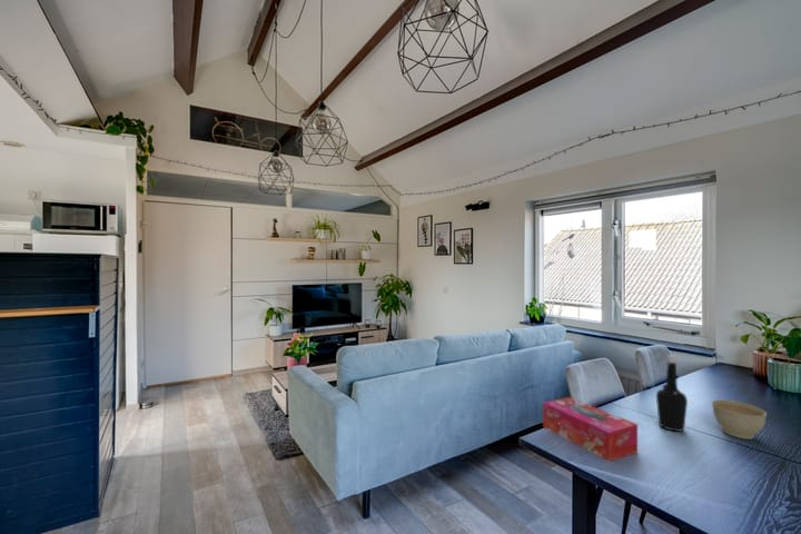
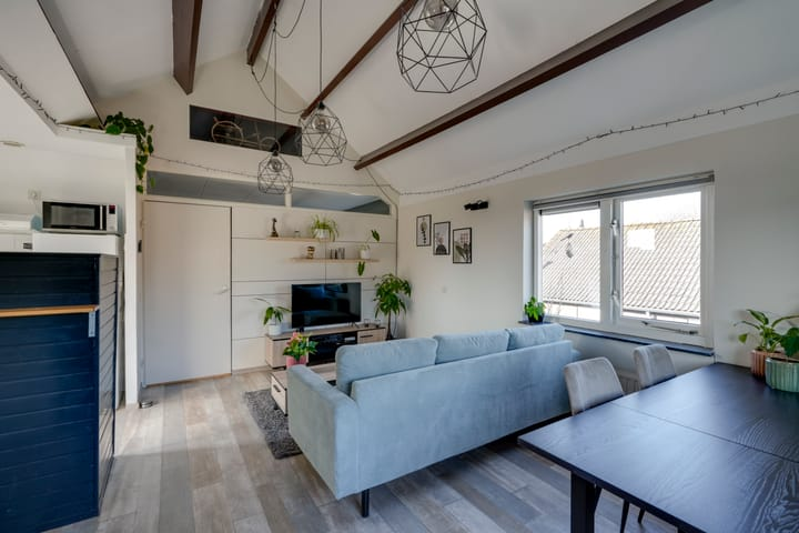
- tissue box (586, 425)
- planter bowl (738, 421)
- bottle (671, 390)
